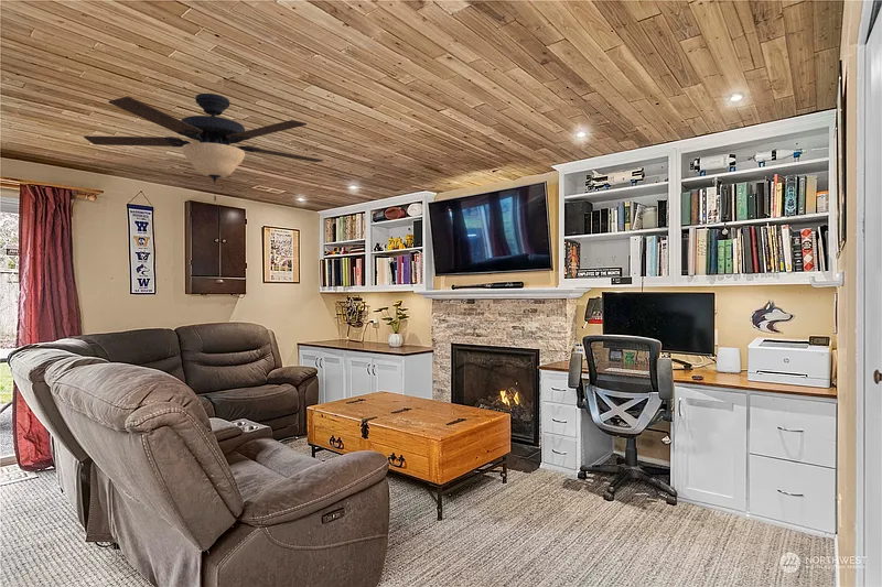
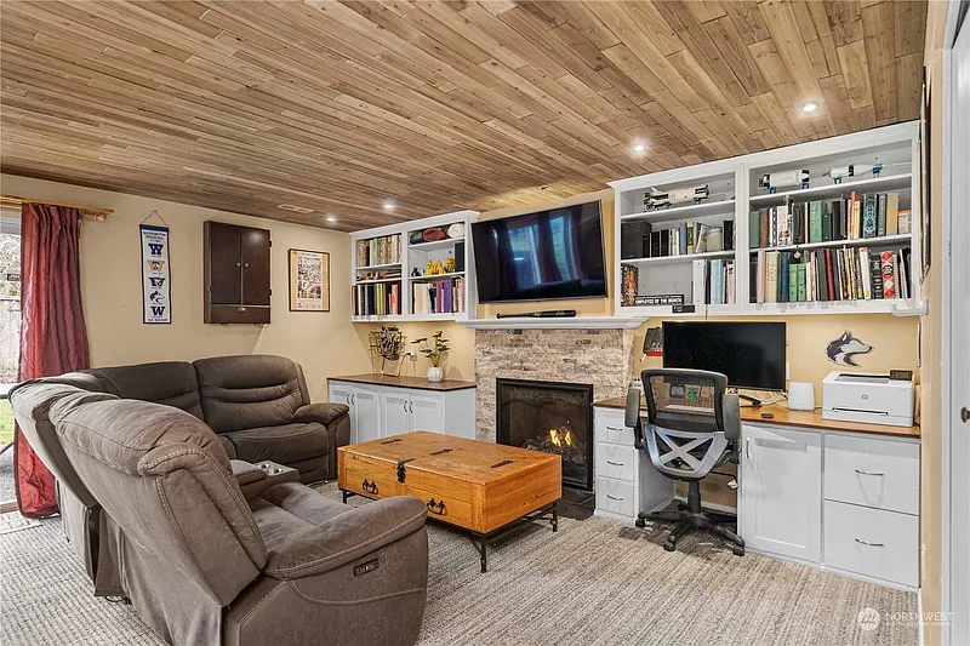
- ceiling fan (214, 159)
